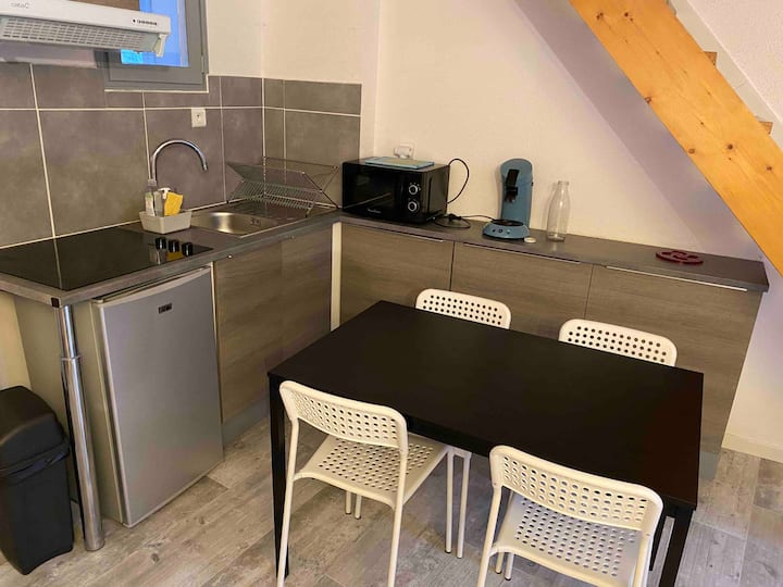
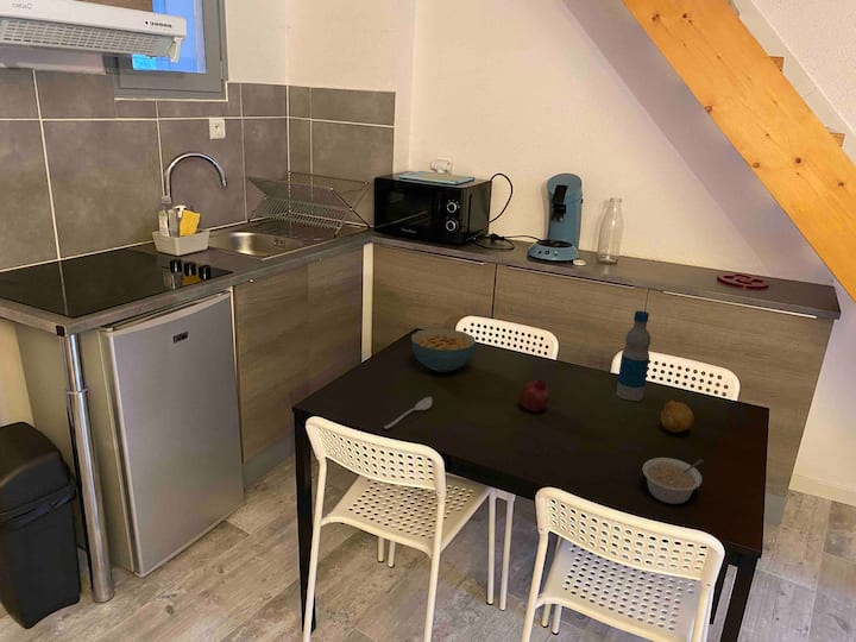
+ cereal bowl (442, 353)
+ spoon (408, 411)
+ fruit (534, 394)
+ bottle (635, 354)
+ legume (671, 479)
+ fruit (676, 417)
